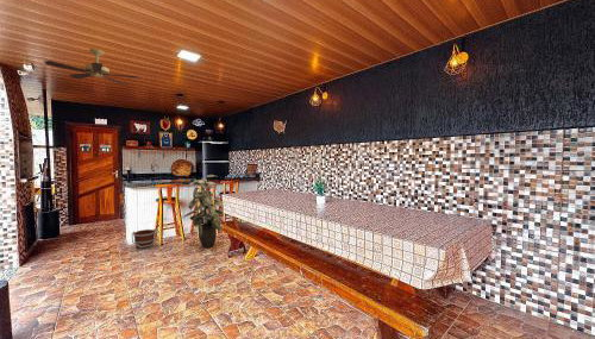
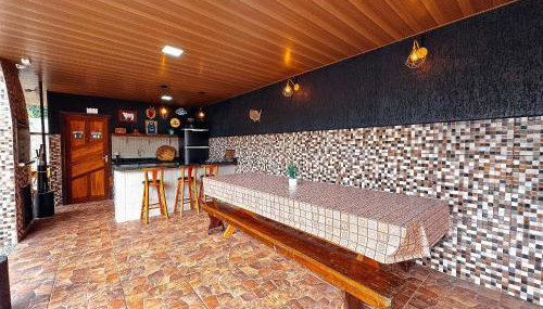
- bucket (144, 238)
- indoor plant (207, 212)
- ceiling fan (95, 62)
